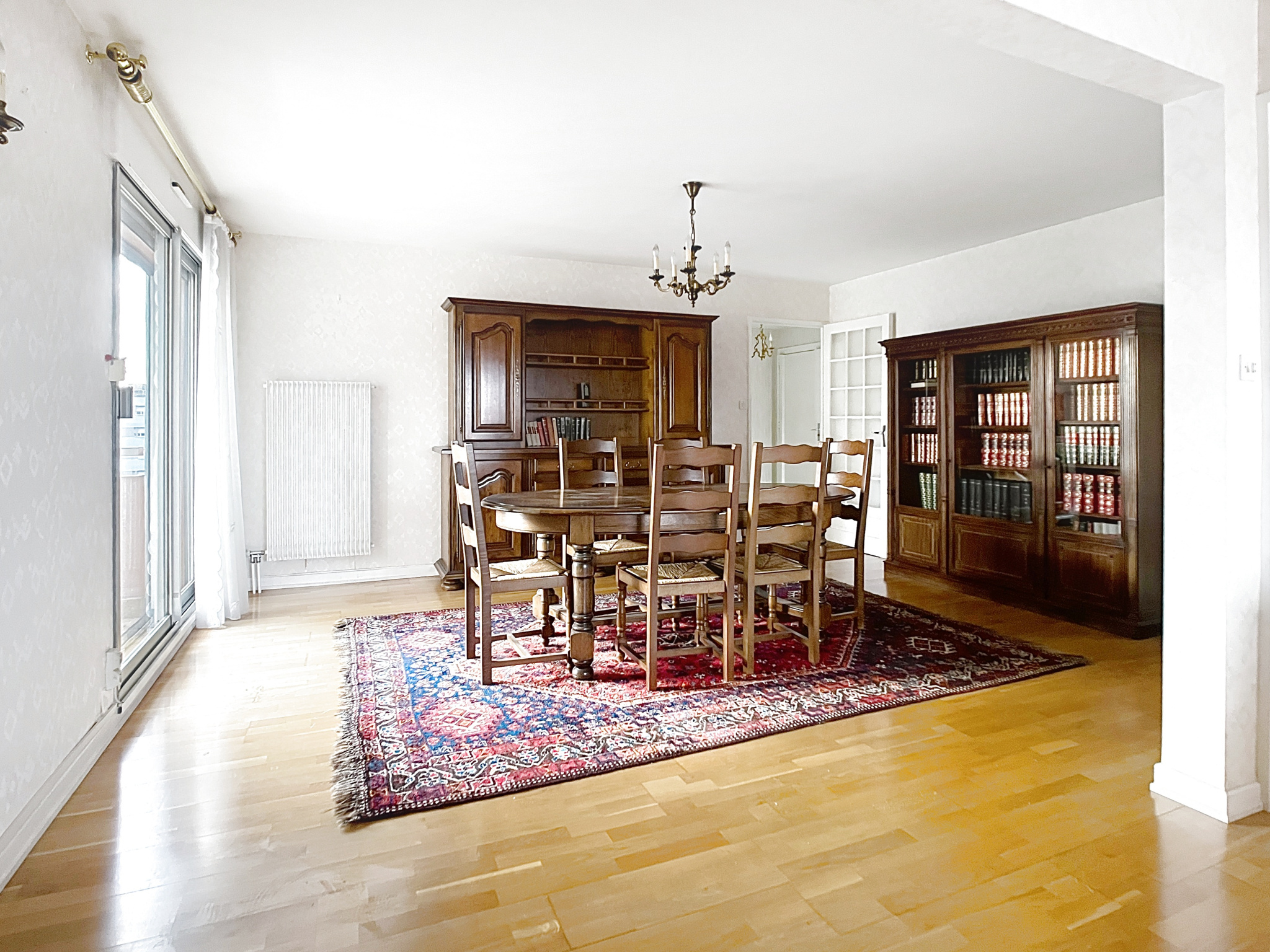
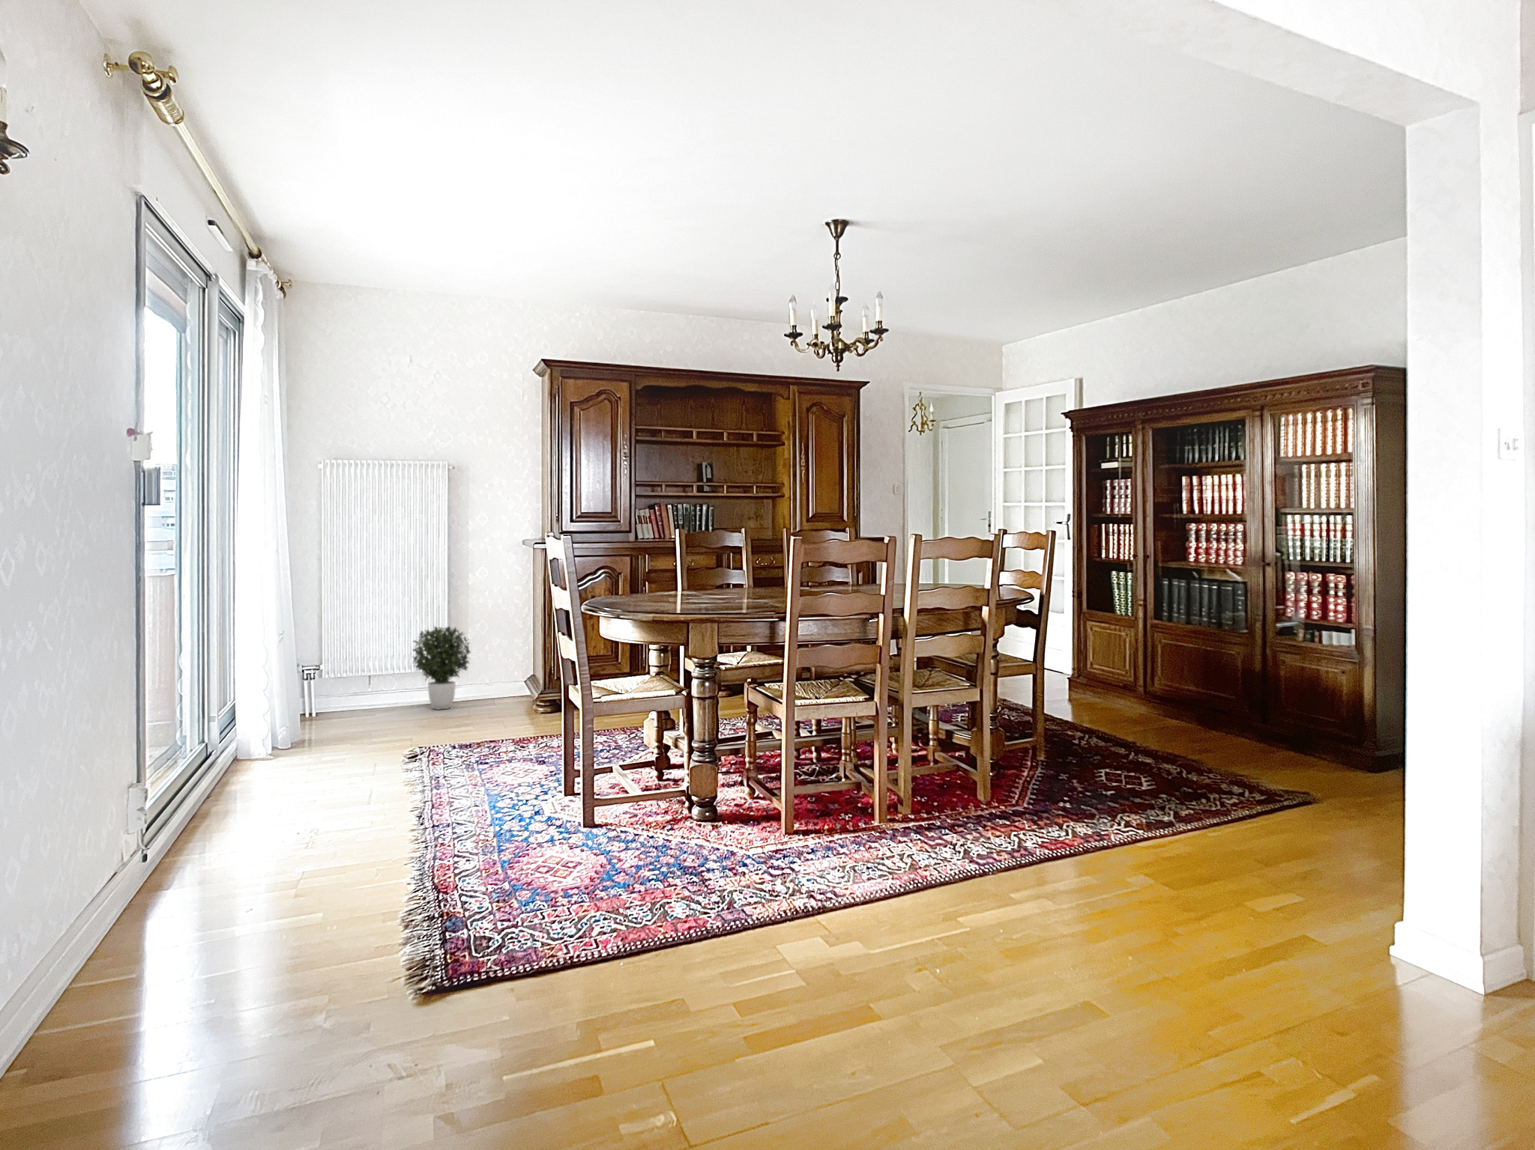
+ potted plant (442, 667)
